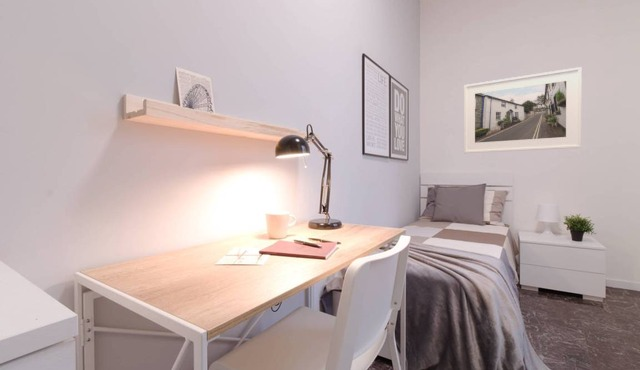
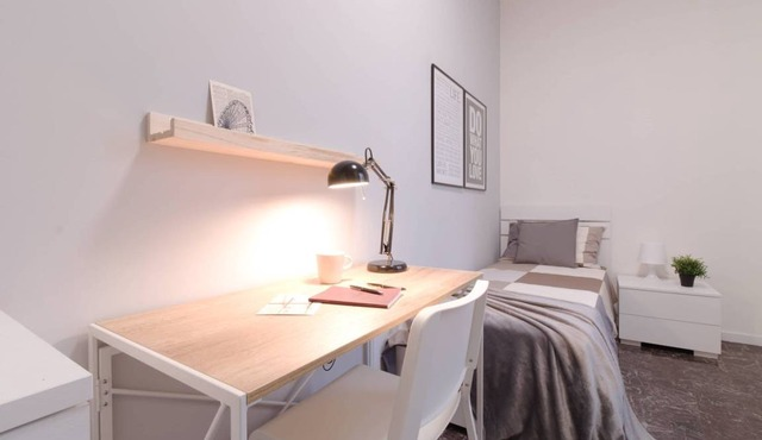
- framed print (517, 113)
